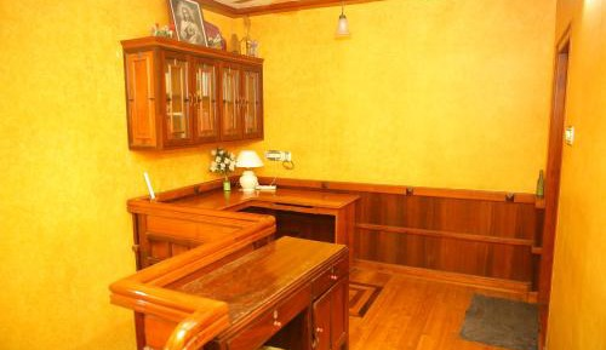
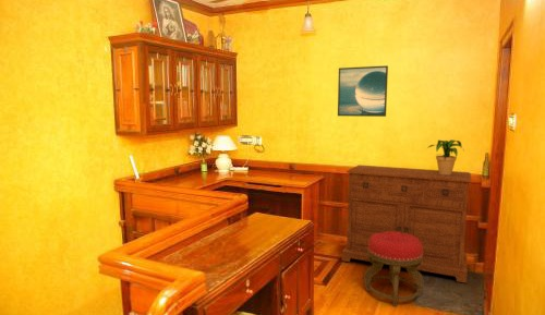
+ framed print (362, 92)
+ stool (393, 265)
+ potted plant (446, 157)
+ sideboard (405, 217)
